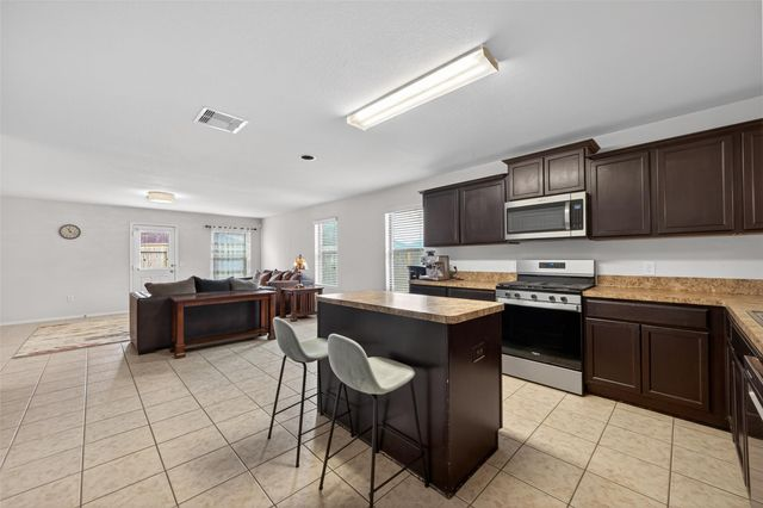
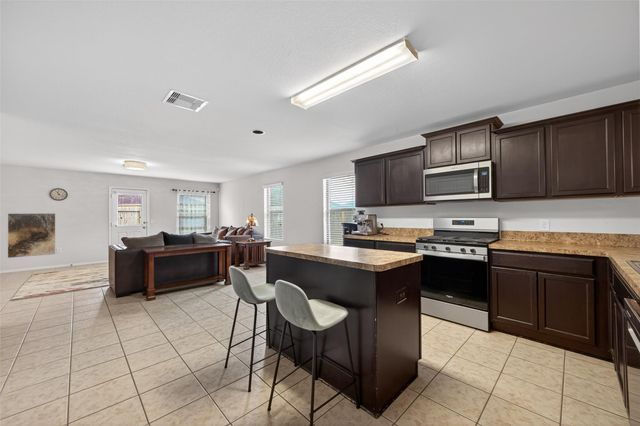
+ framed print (32, 234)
